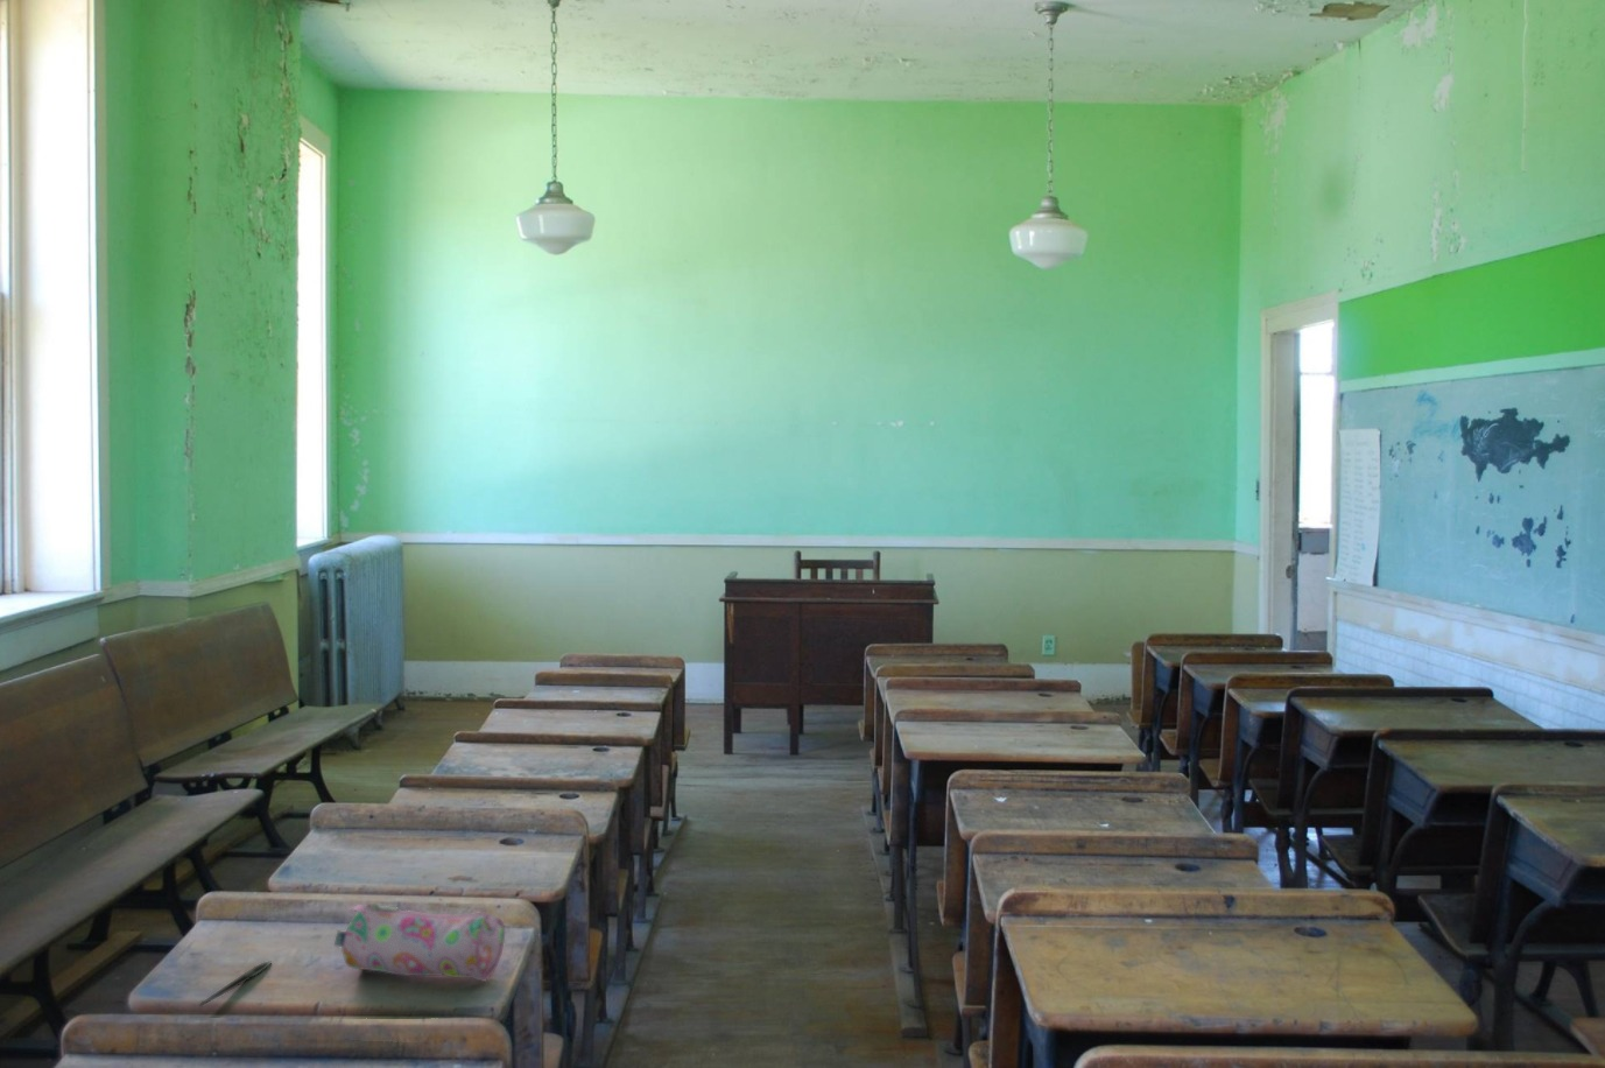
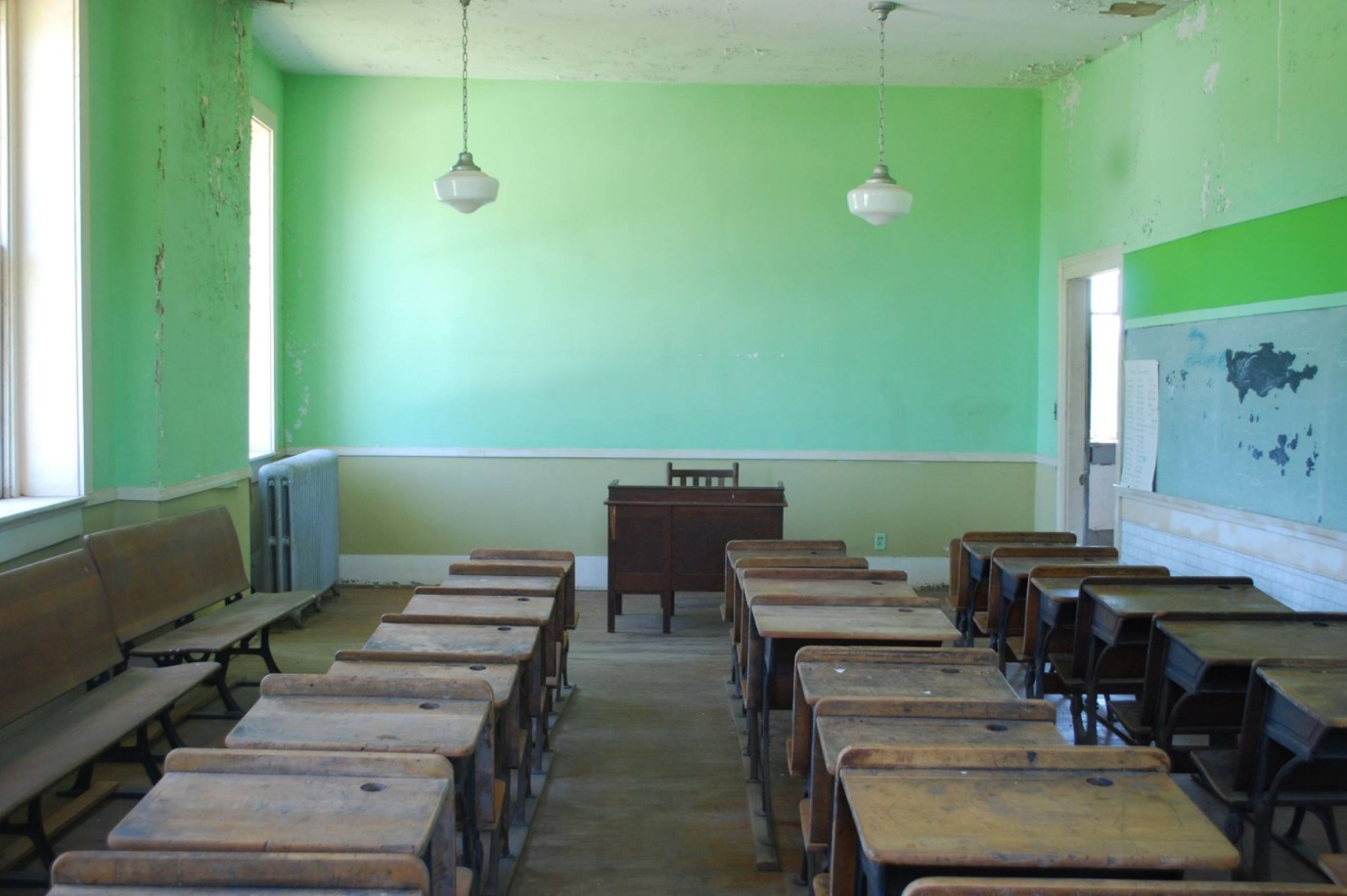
- pencil case (422, 940)
- pen (236, 982)
